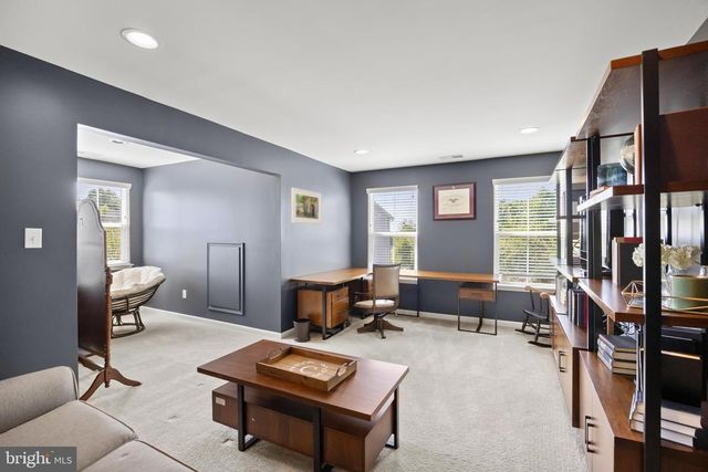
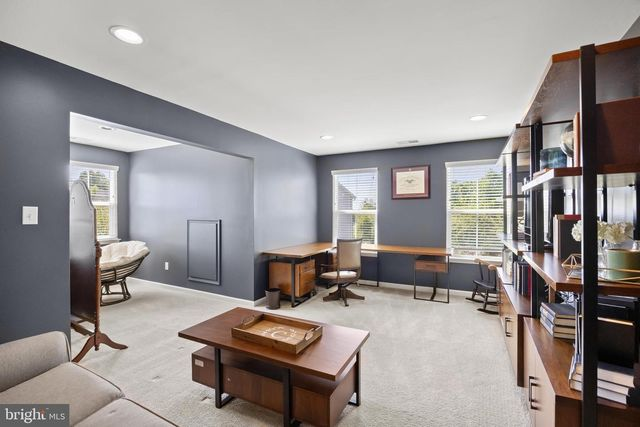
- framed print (306, 207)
